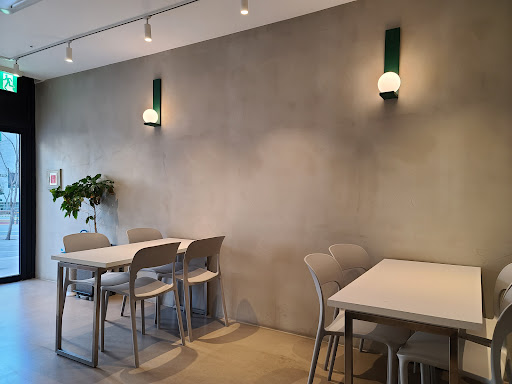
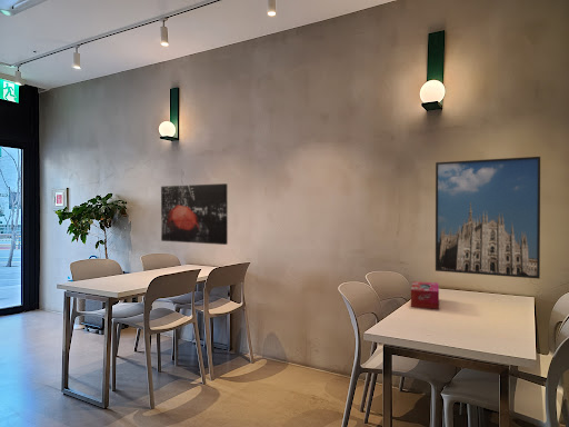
+ wall art (192, 214)
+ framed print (485, 217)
+ tissue box (425, 294)
